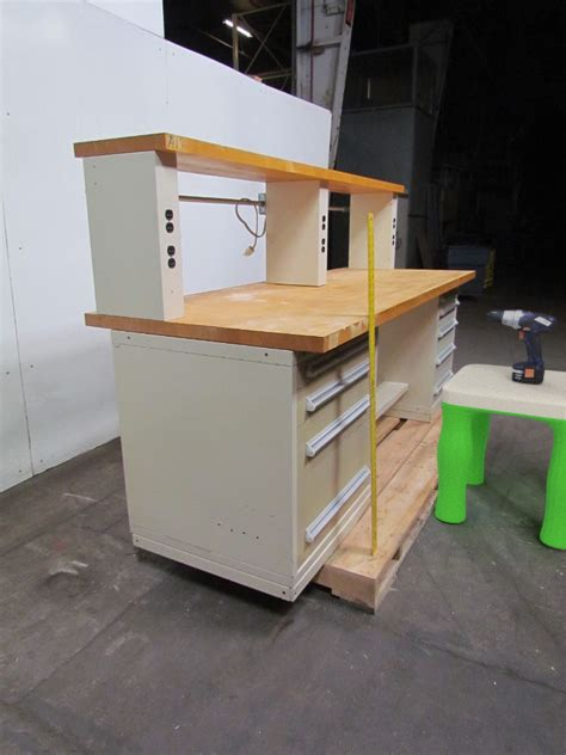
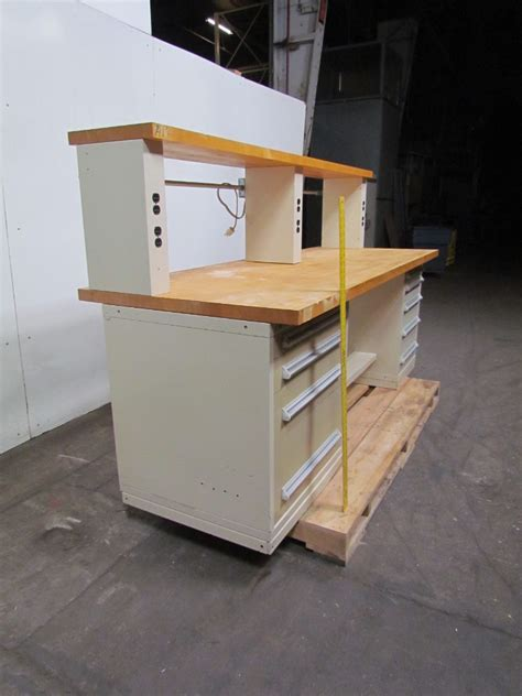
- power drill (523, 340)
- stool (487, 437)
